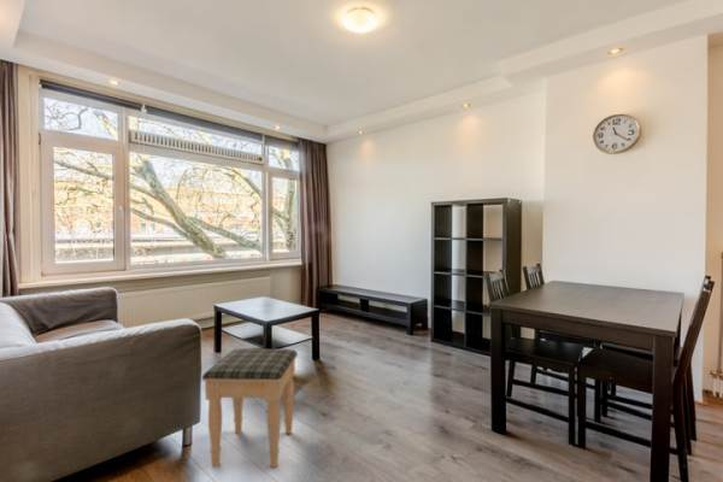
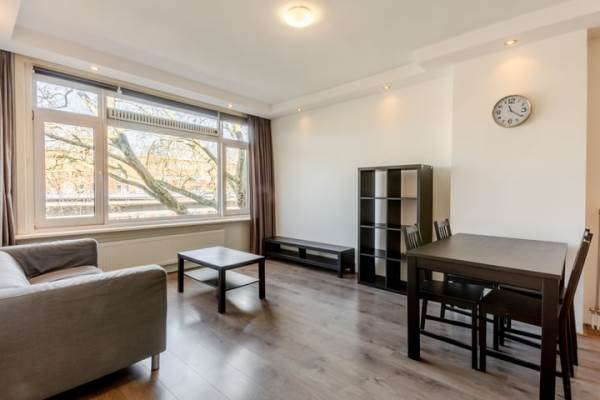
- footstool (254, 396)
